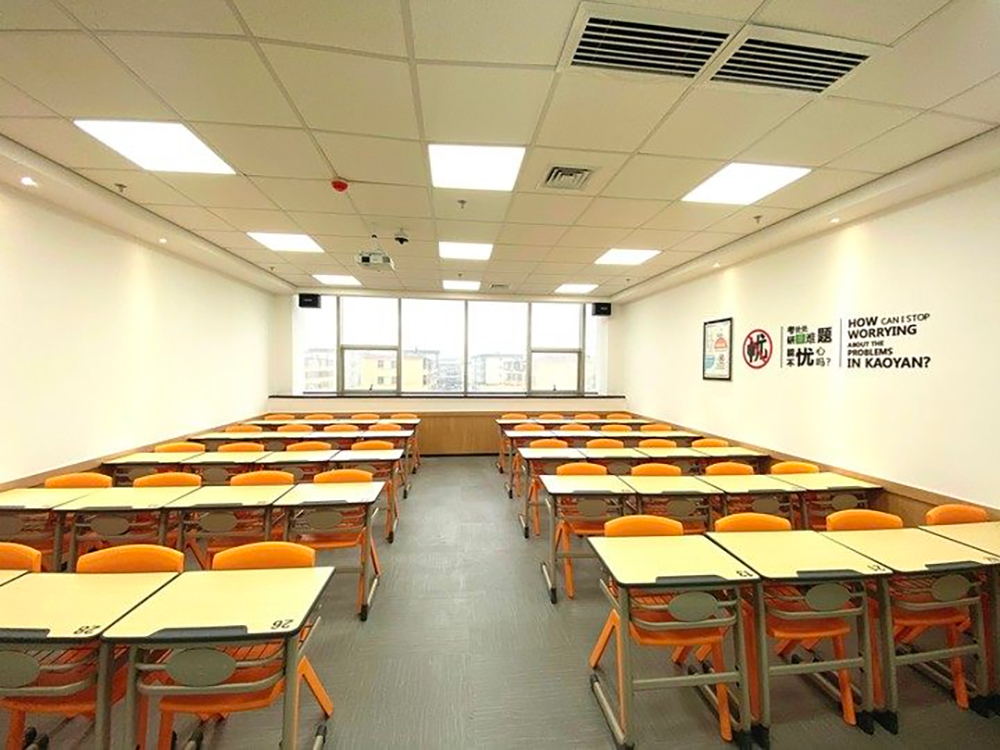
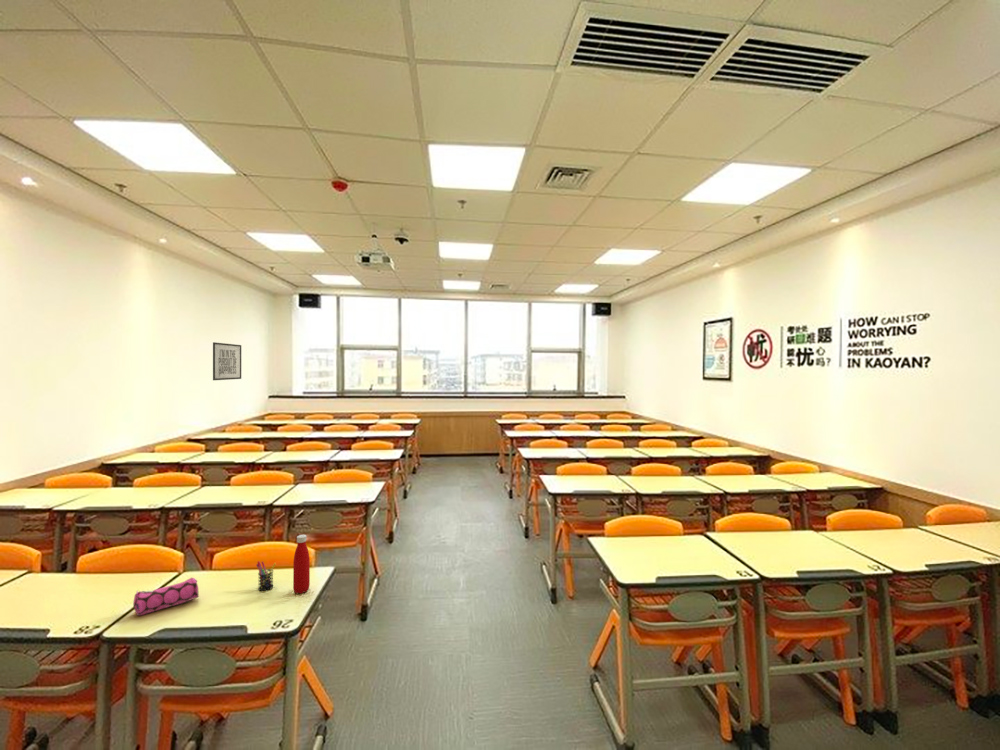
+ bottle (301, 563)
+ pencil case (167, 594)
+ mirror (228, 361)
+ pen holder (264, 575)
